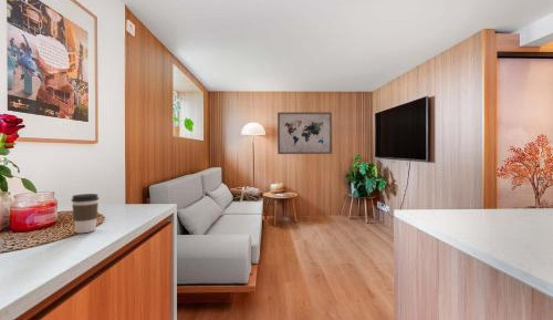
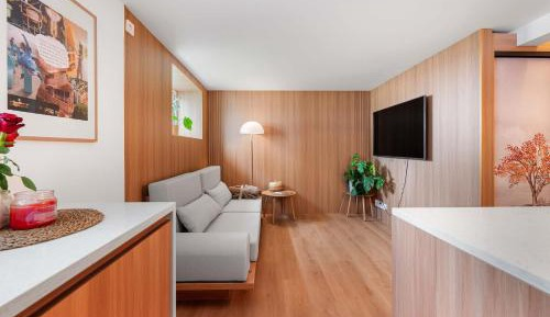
- wall art (304, 133)
- coffee cup (85, 213)
